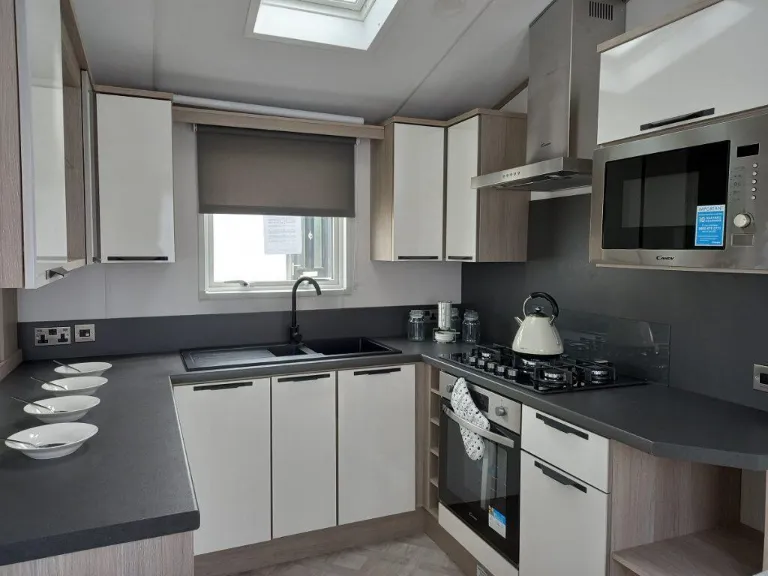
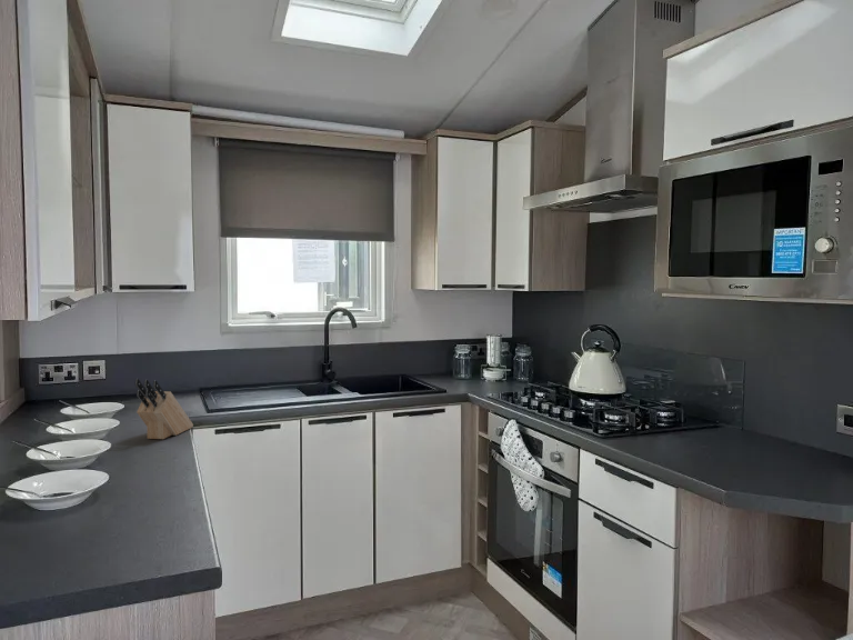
+ knife block (163, 404)
